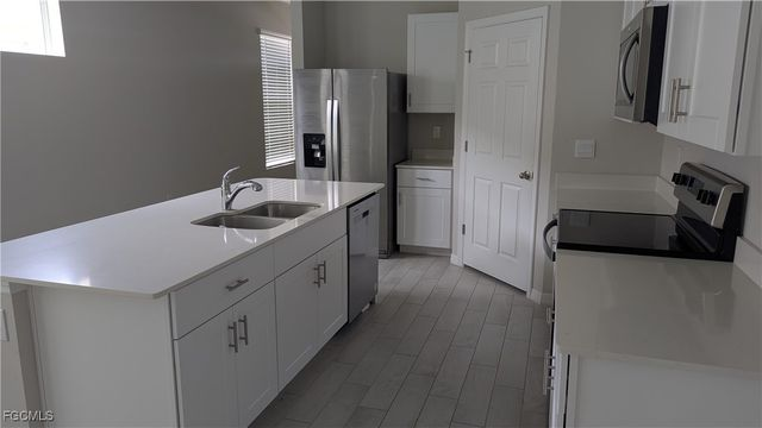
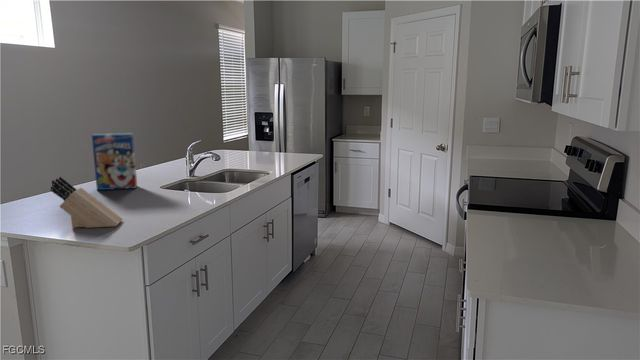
+ knife block (86, 201)
+ cereal box (115, 161)
